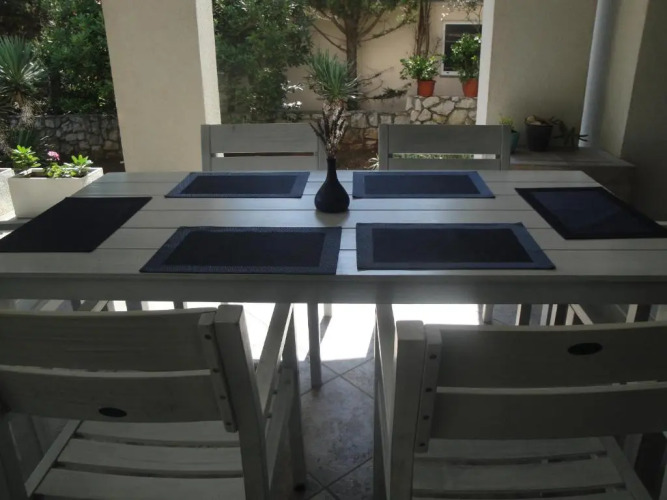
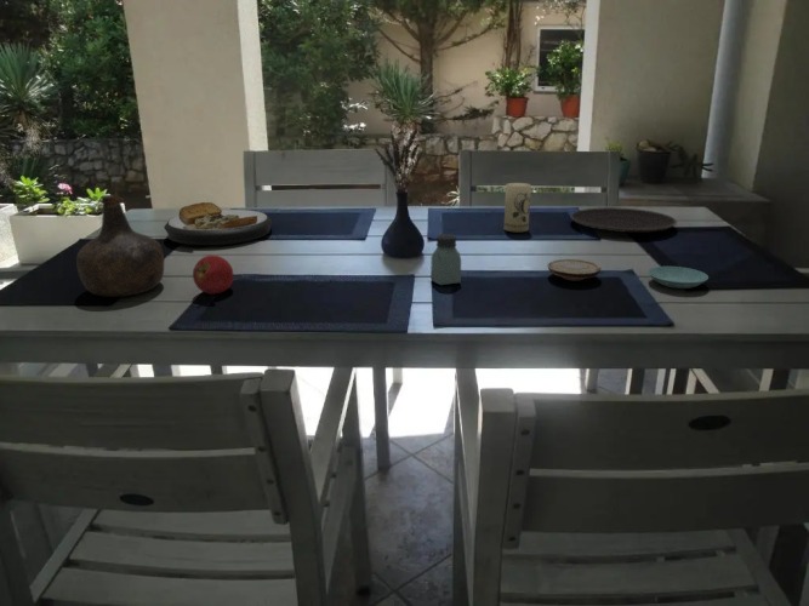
+ saucer (677, 279)
+ candle (517, 207)
+ plate (218, 222)
+ plate (621, 221)
+ bottle (118, 242)
+ fruit (212, 274)
+ wood slice (572, 270)
+ saltshaker (445, 258)
